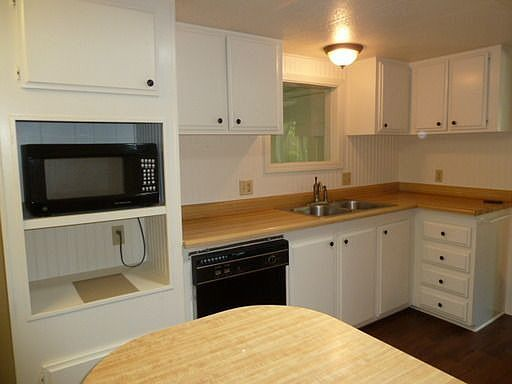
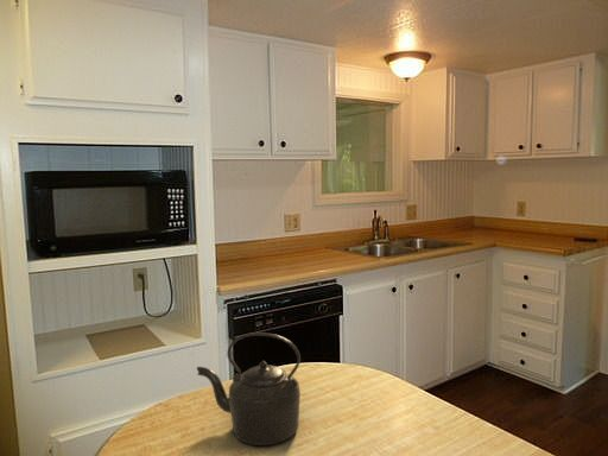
+ kettle (247, 379)
